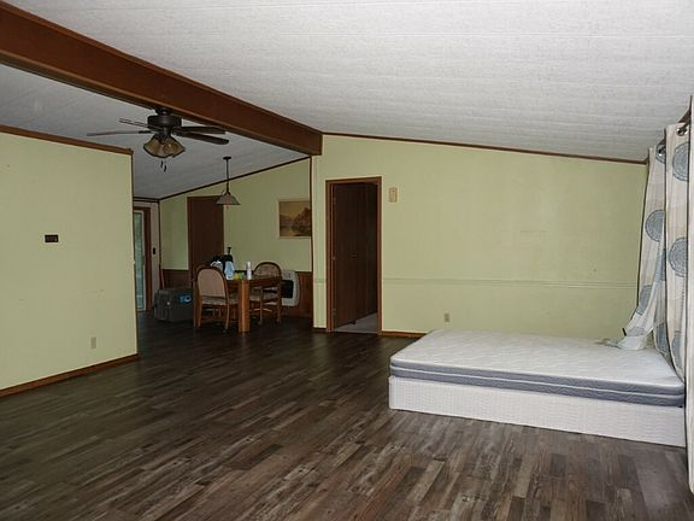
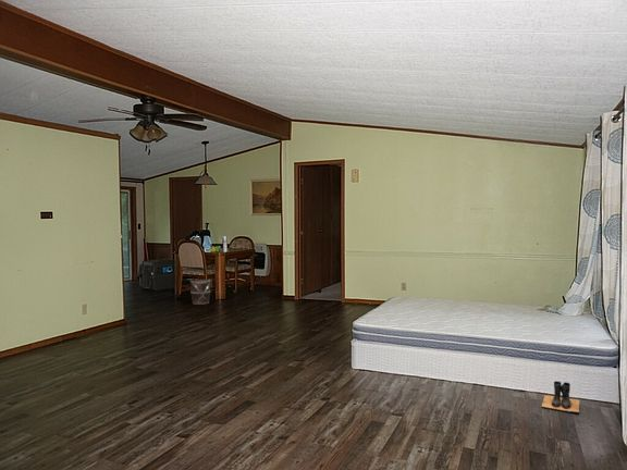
+ boots (560, 394)
+ bucket (200, 290)
